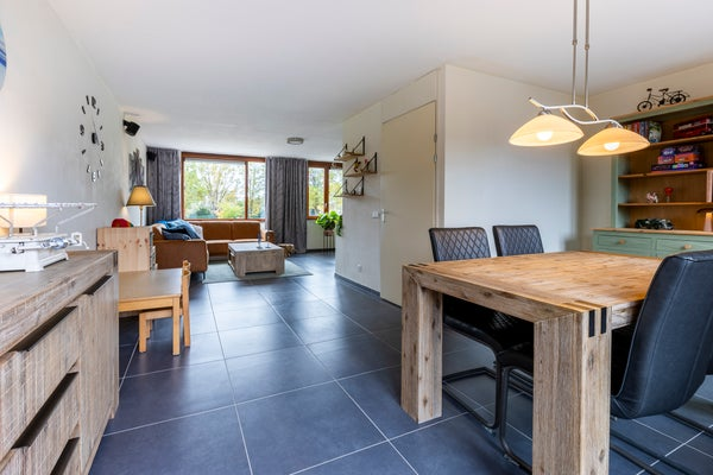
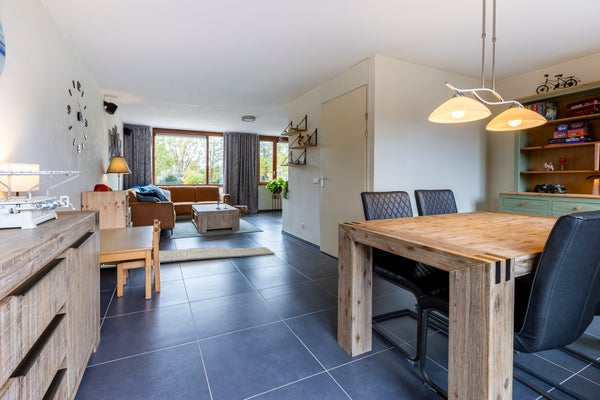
+ rug (181, 254)
